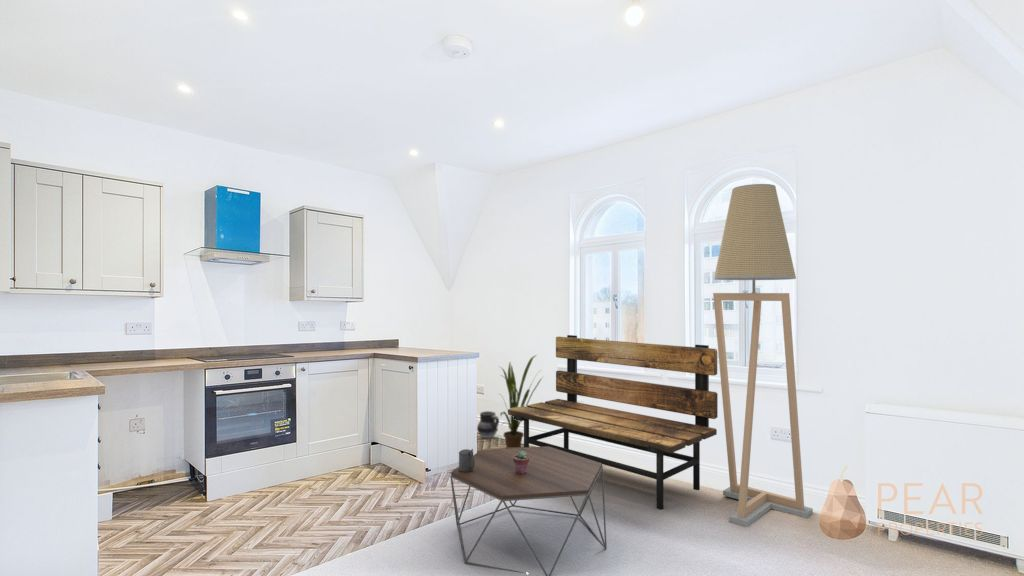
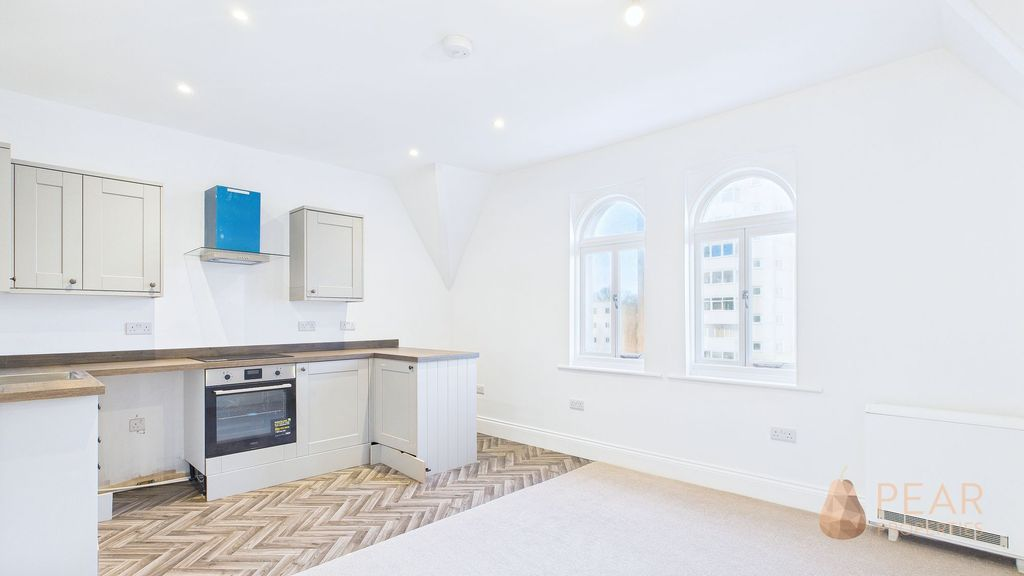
- potted succulent (521, 461)
- ceramic jug (488, 425)
- beer stein (467, 459)
- bench (604, 410)
- house plant (515, 403)
- floor lamp (753, 349)
- coffee table (528, 499)
